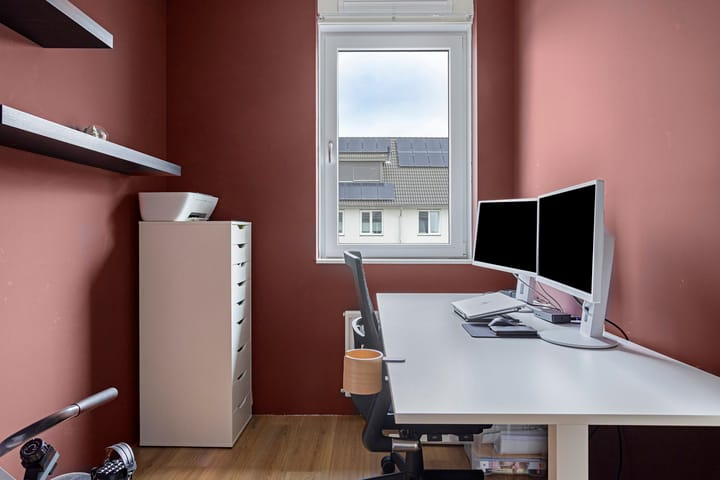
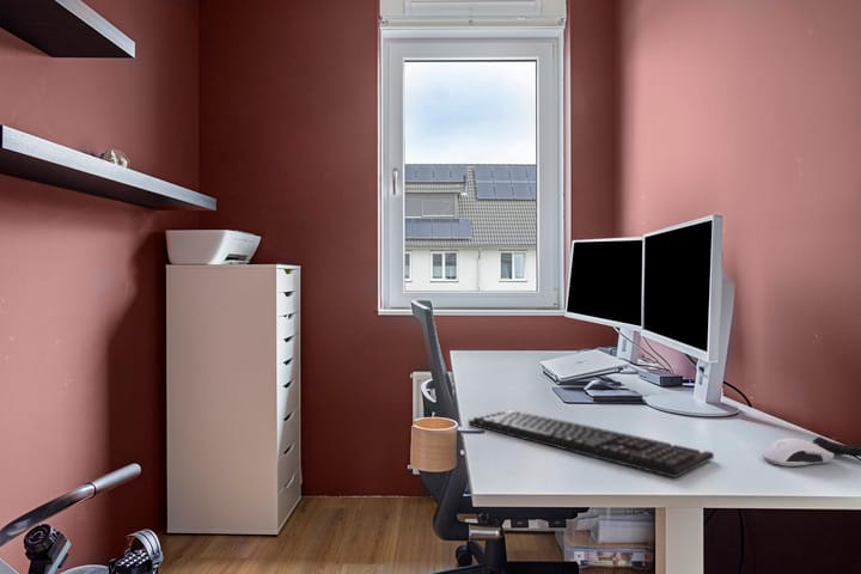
+ keyboard (578, 435)
+ computer mouse (810, 448)
